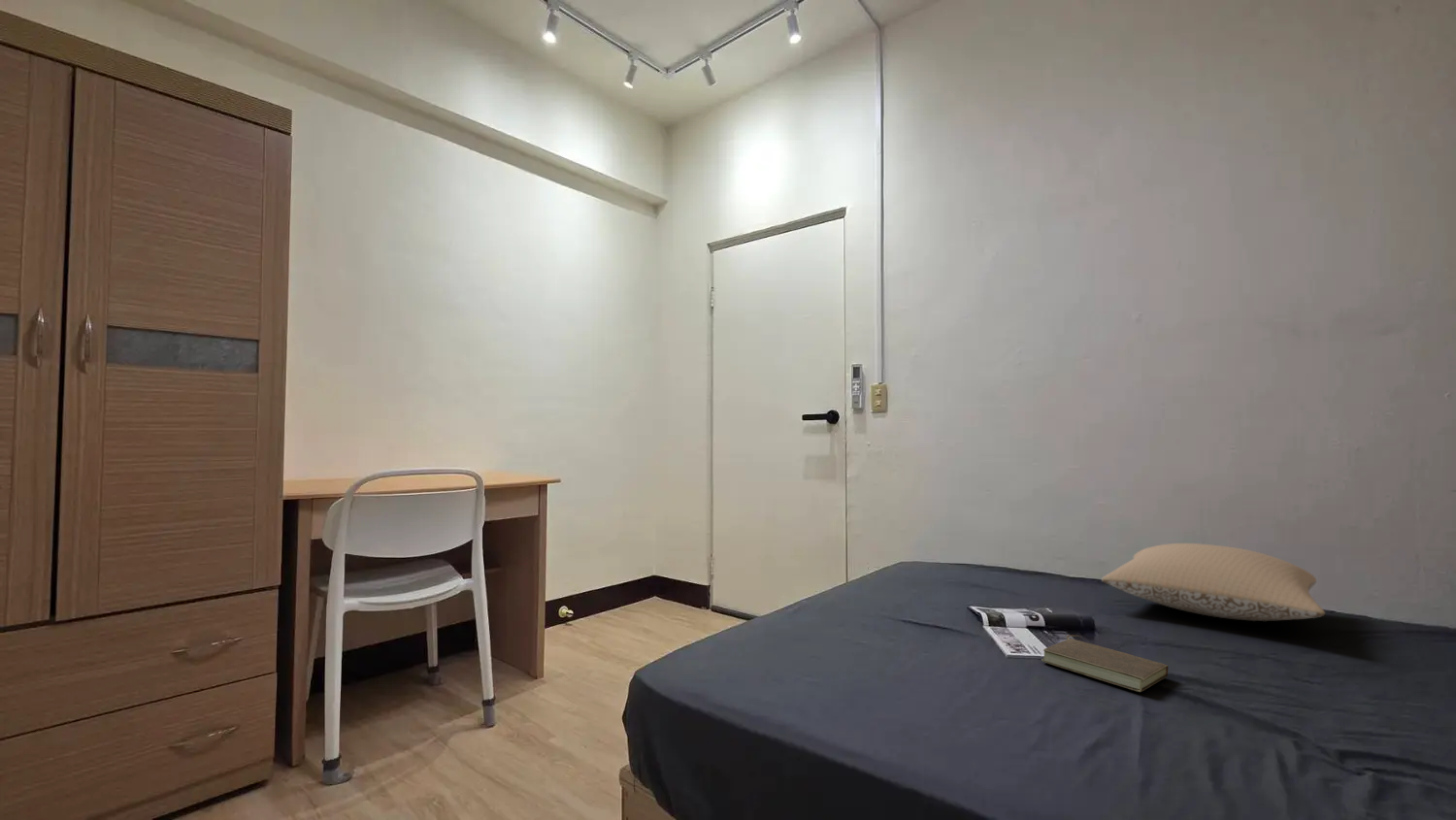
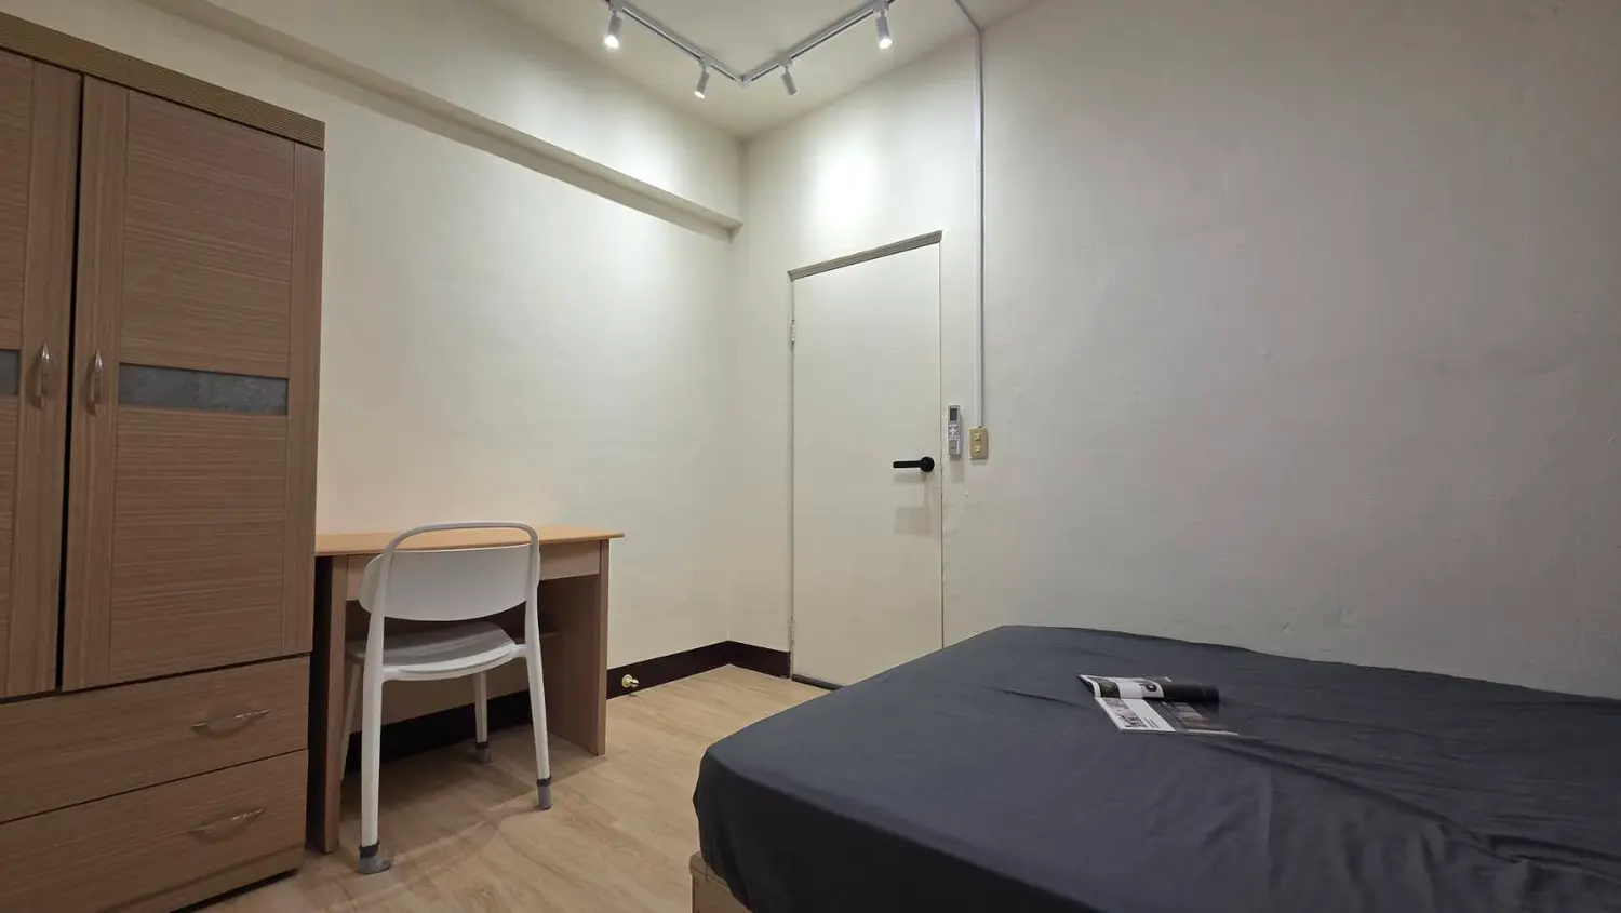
- pillow (1210, 580)
- book (1106, 660)
